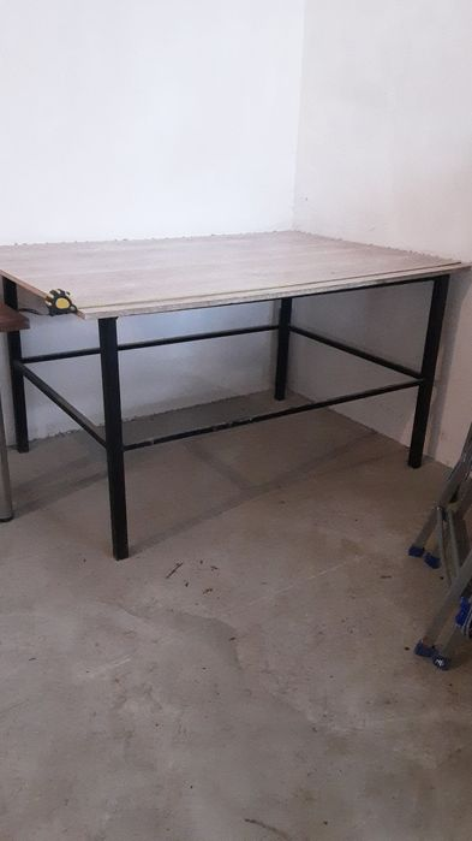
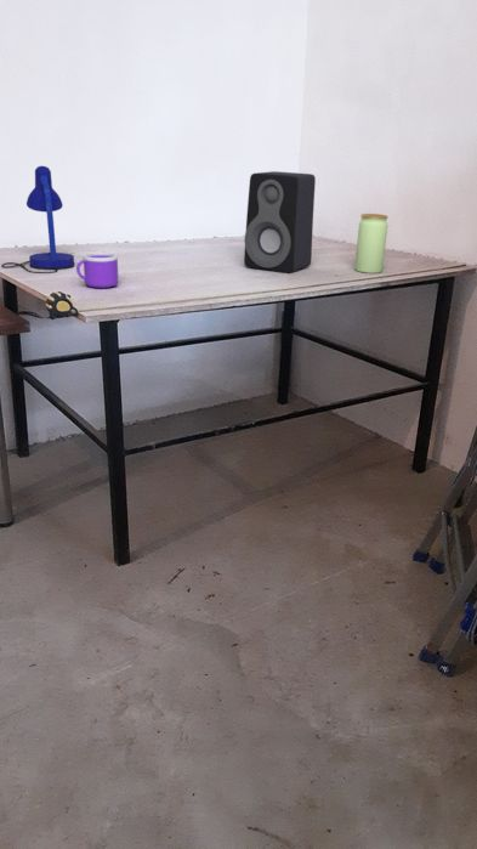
+ speaker (279, 221)
+ mug (96, 271)
+ desk lamp (38, 210)
+ jar (370, 243)
